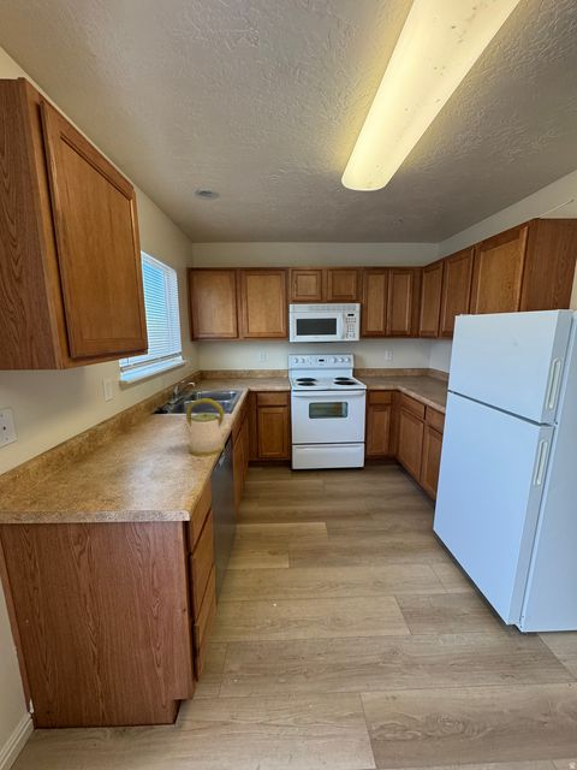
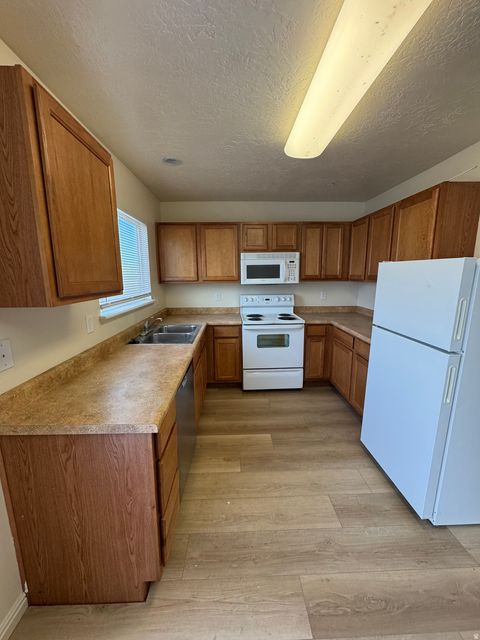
- kettle (202, 424)
